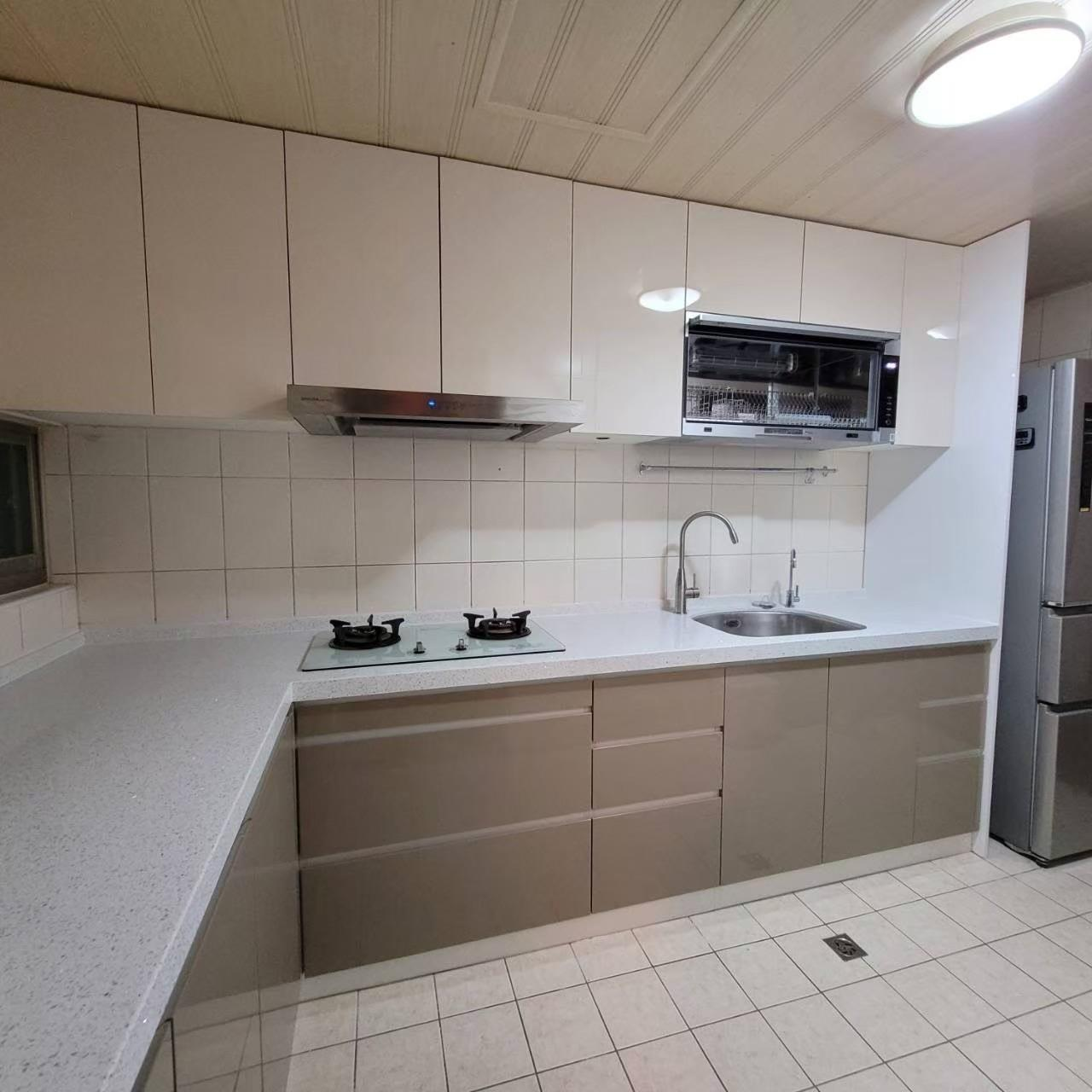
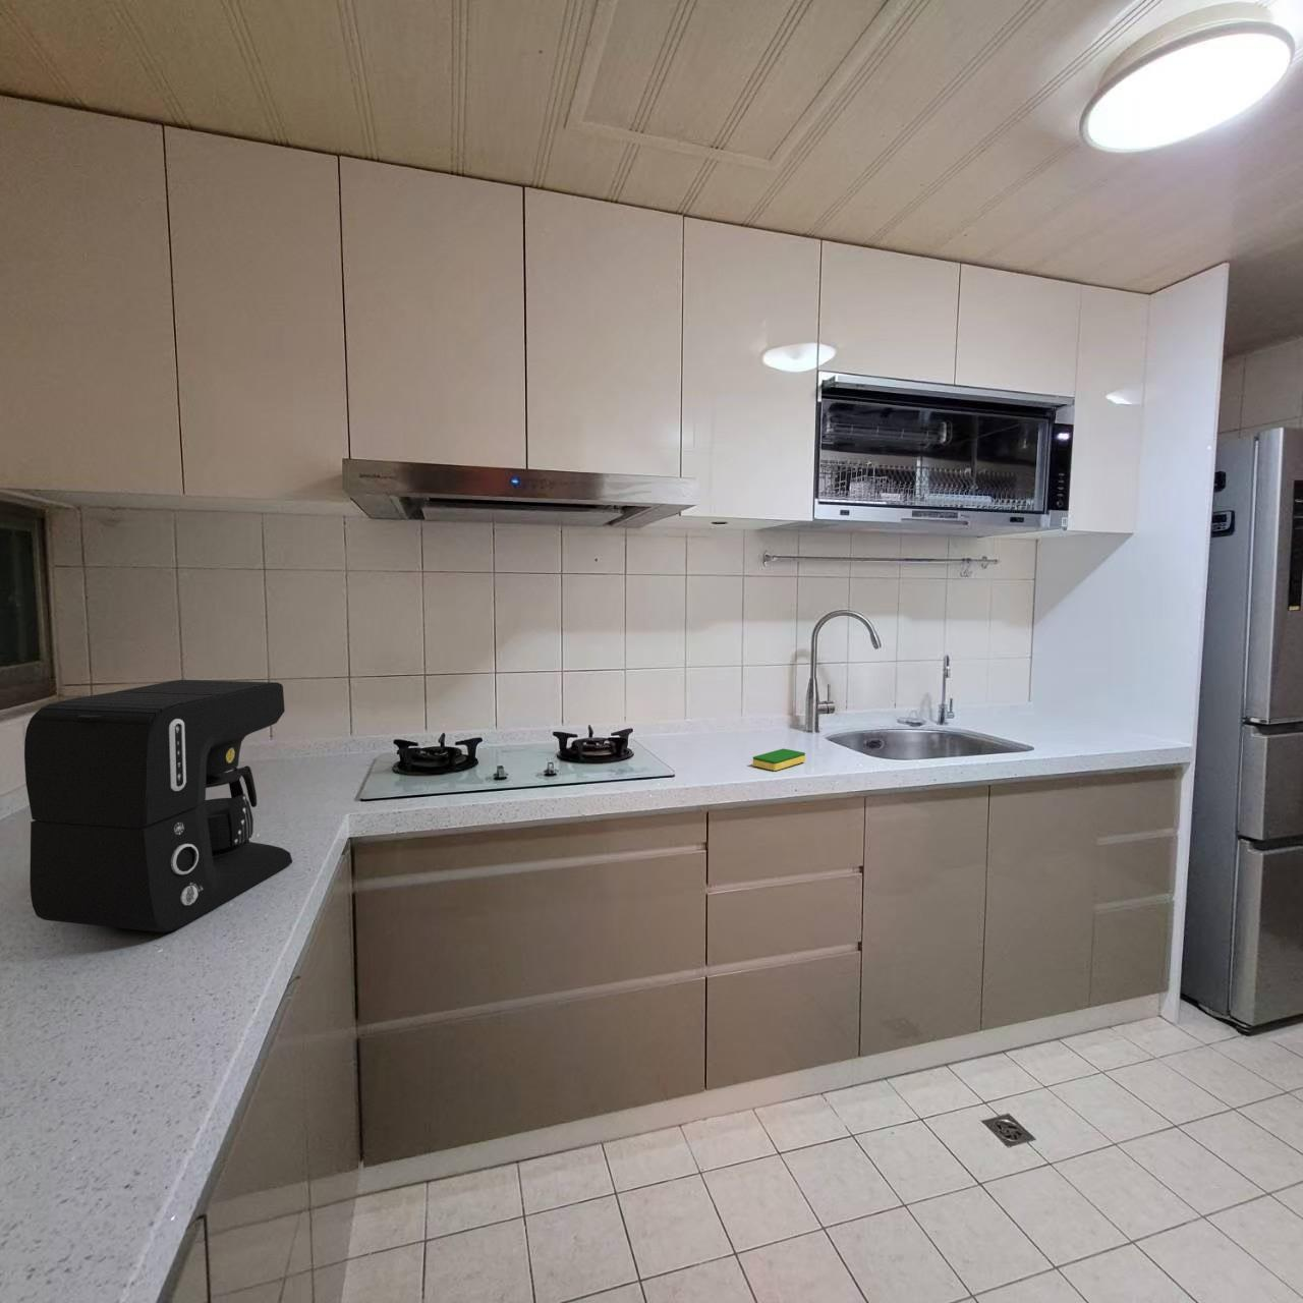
+ dish sponge (779, 759)
+ coffee maker (184, 790)
